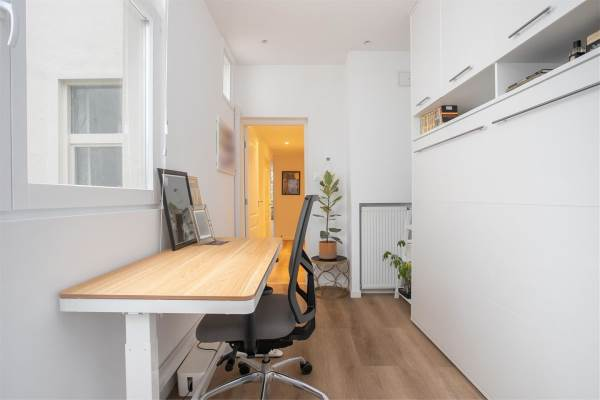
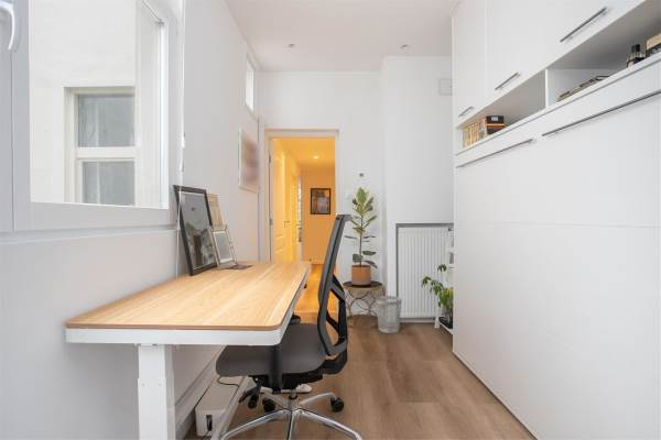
+ wastebasket (388, 314)
